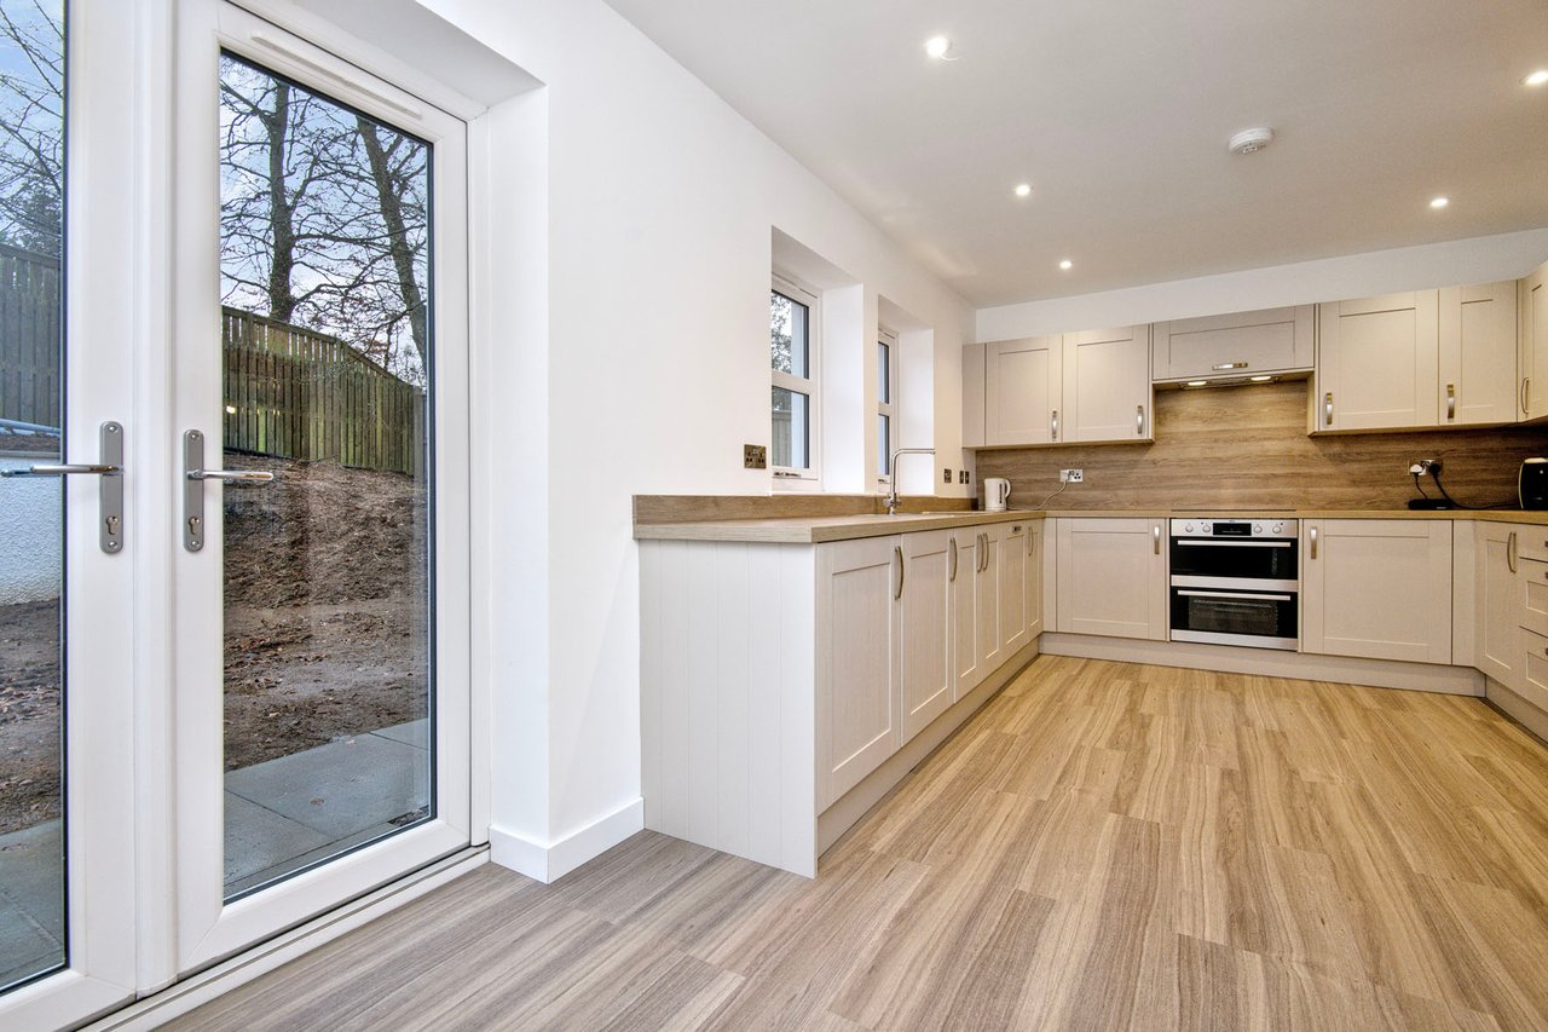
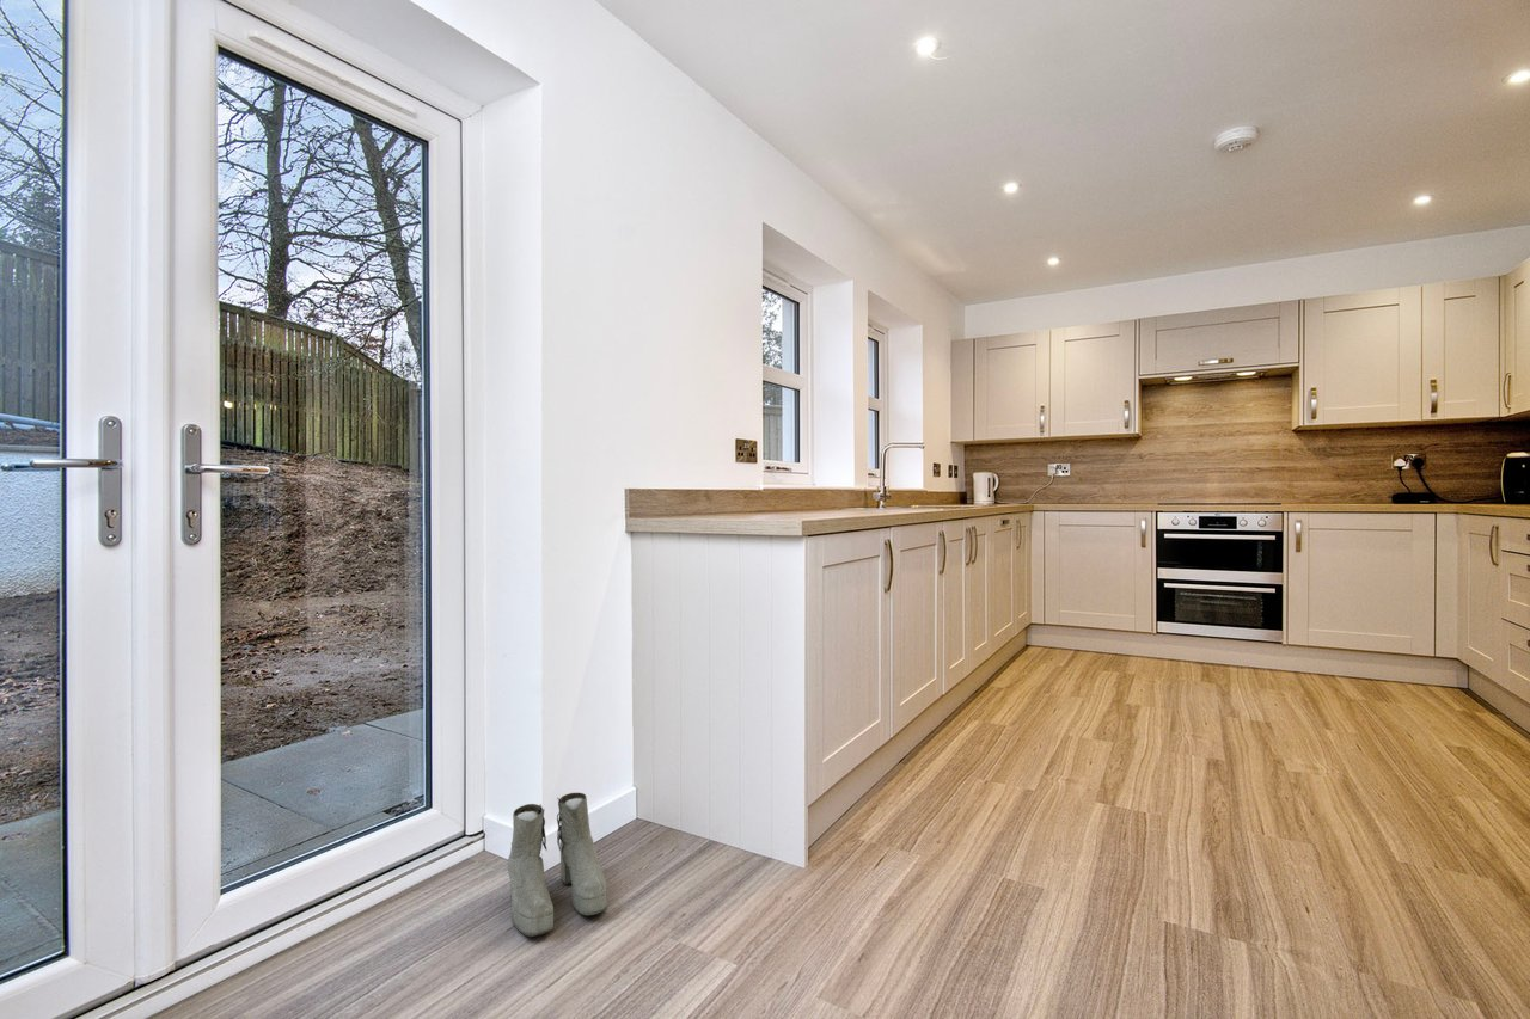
+ boots (561, 855)
